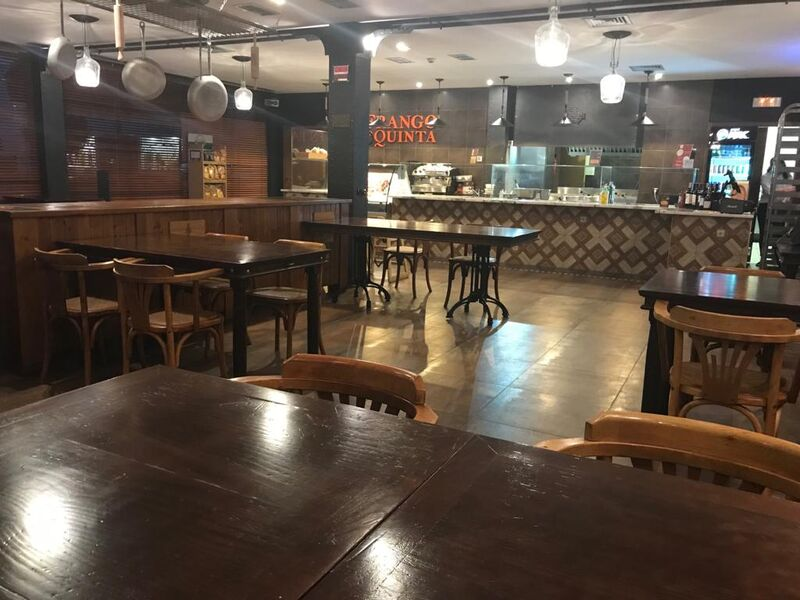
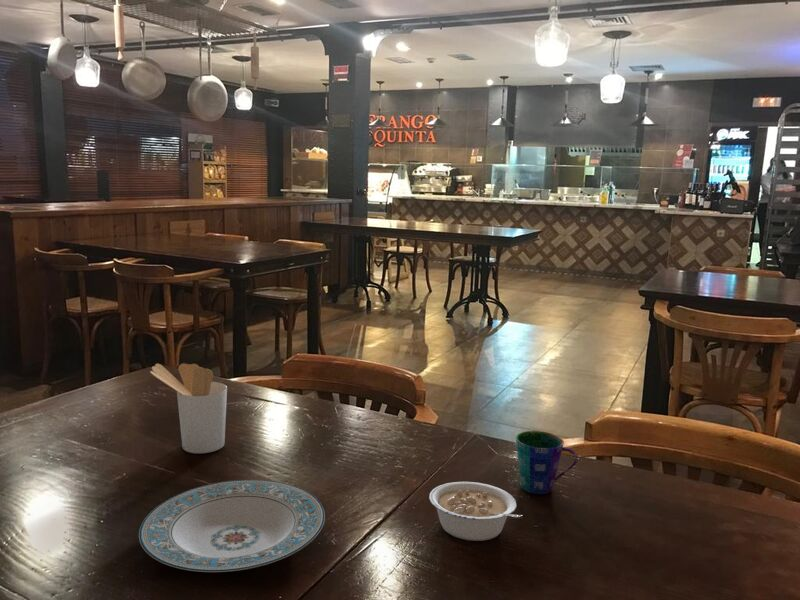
+ plate (235, 529)
+ legume (475, 510)
+ cup (545, 465)
+ utensil holder (189, 404)
